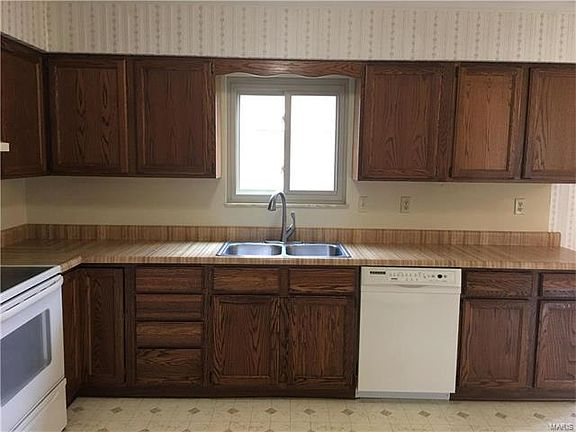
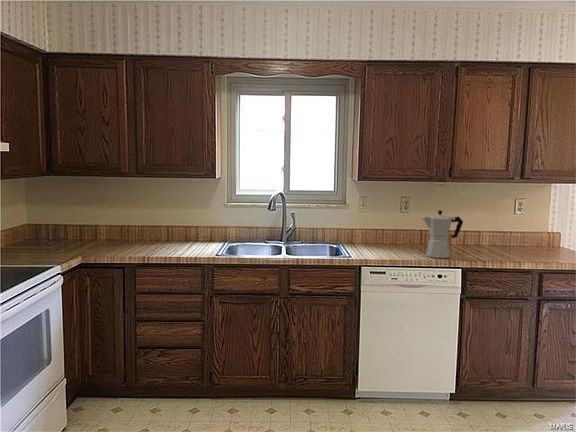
+ moka pot (441, 233)
